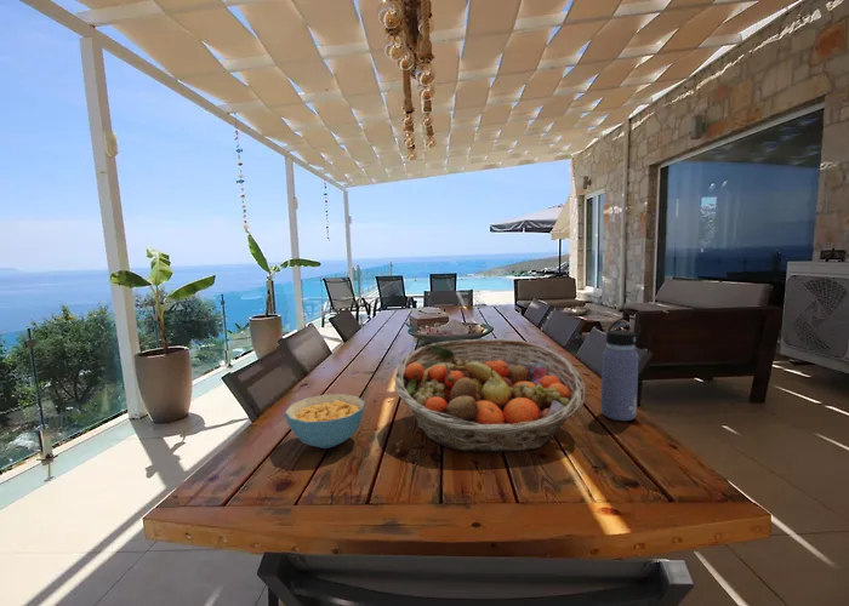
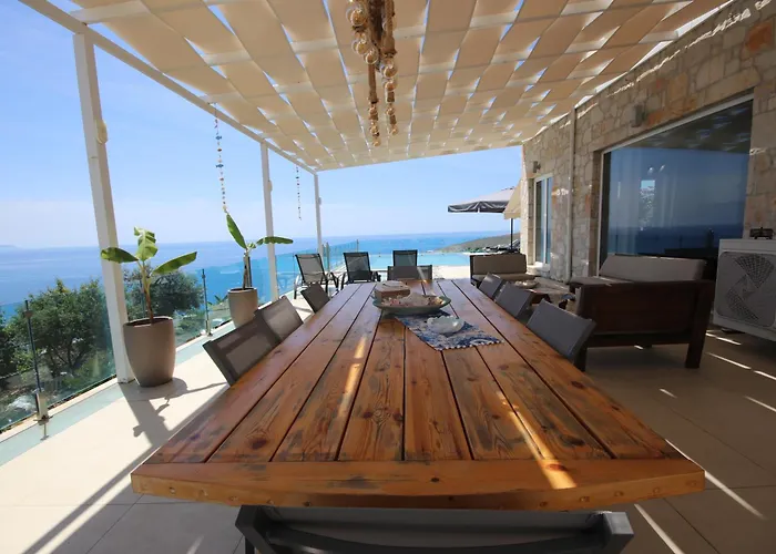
- fruit basket (486, 389)
- cereal bowl (326, 424)
- water bottle (620, 367)
